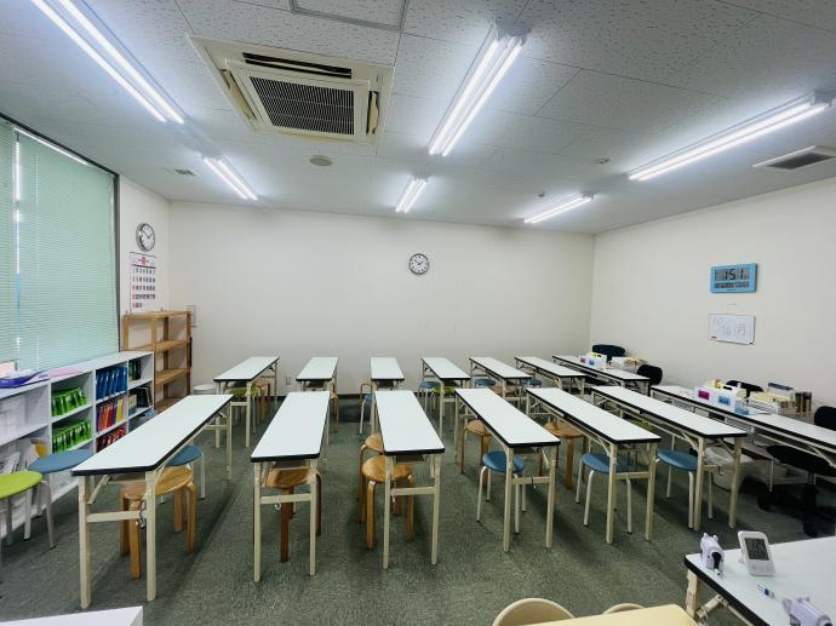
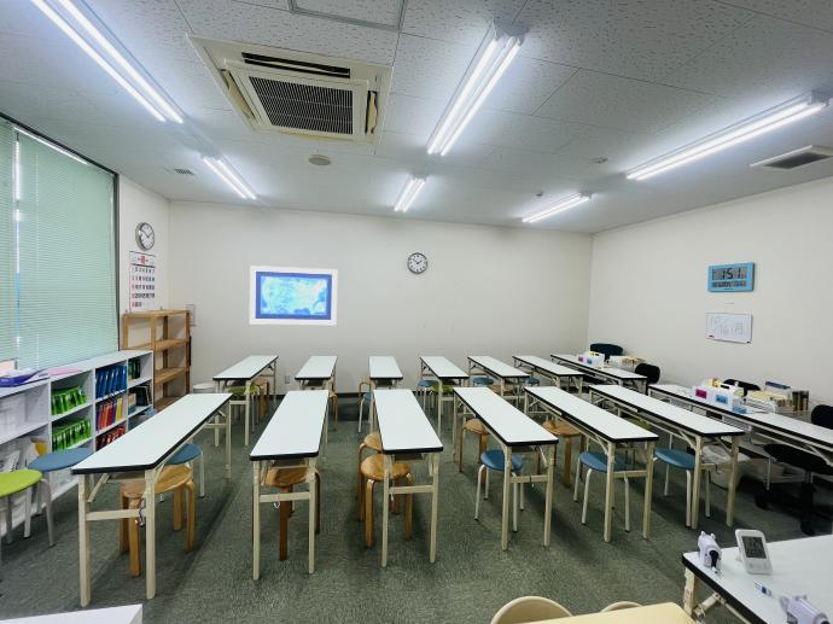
+ wall art (295, 296)
